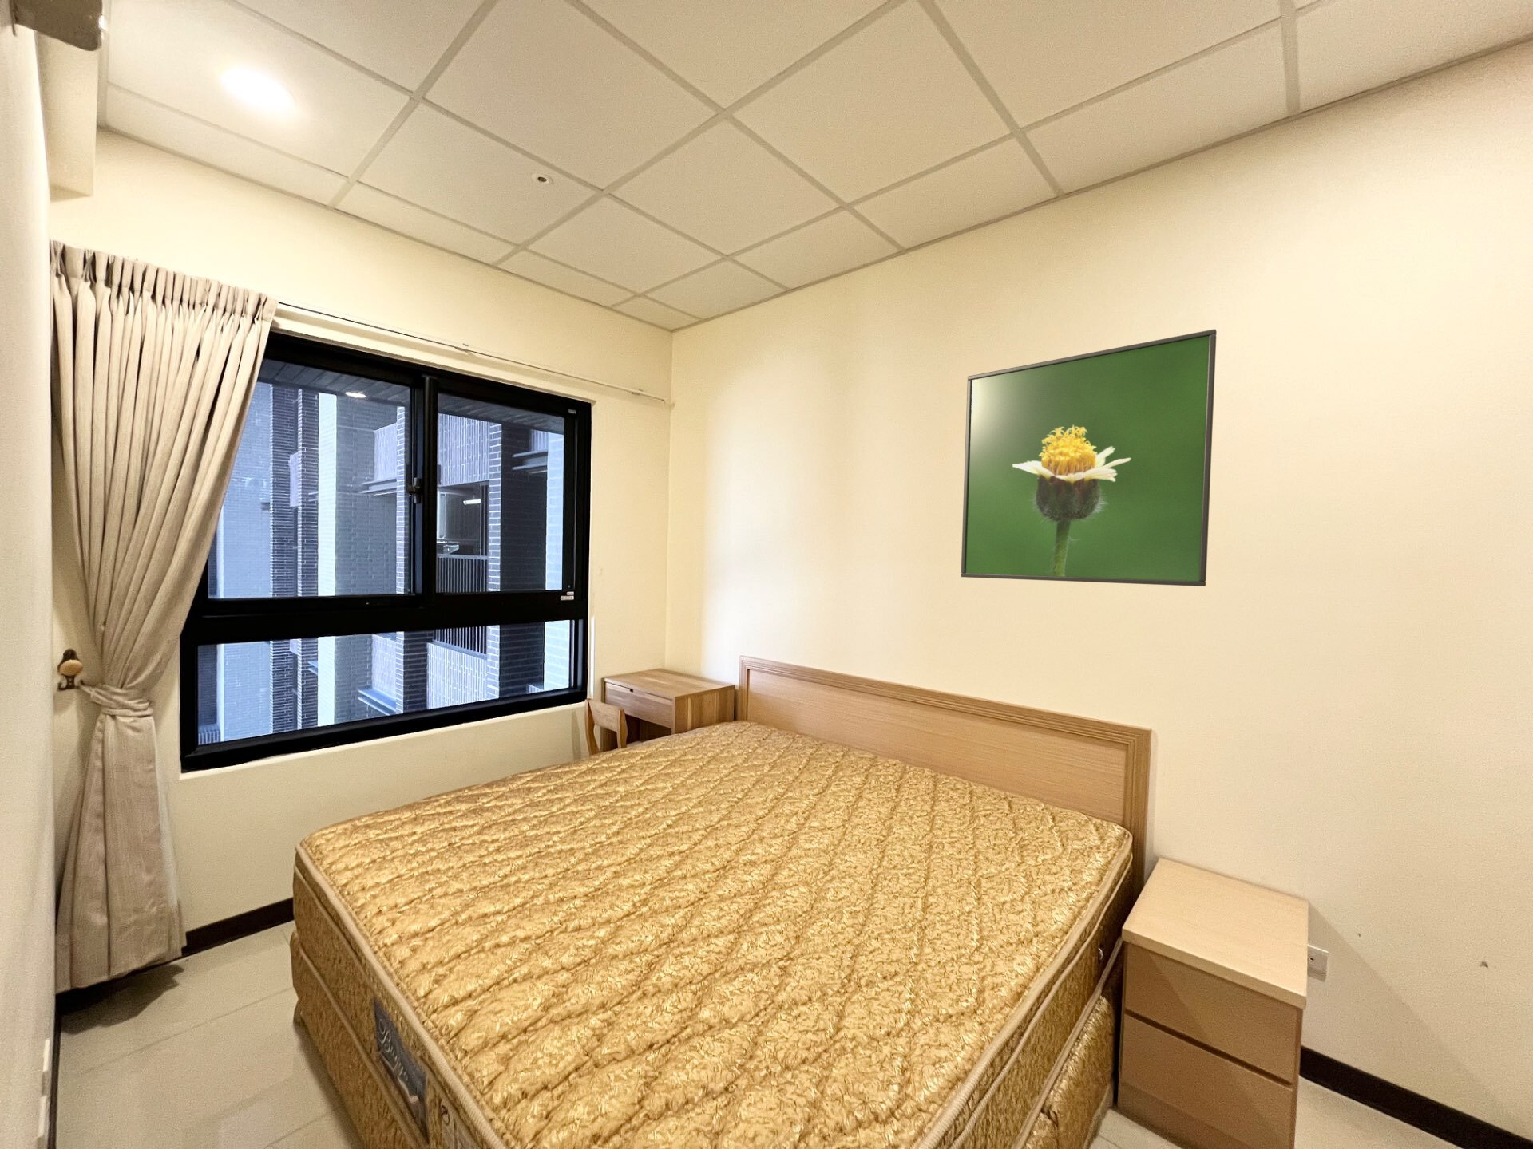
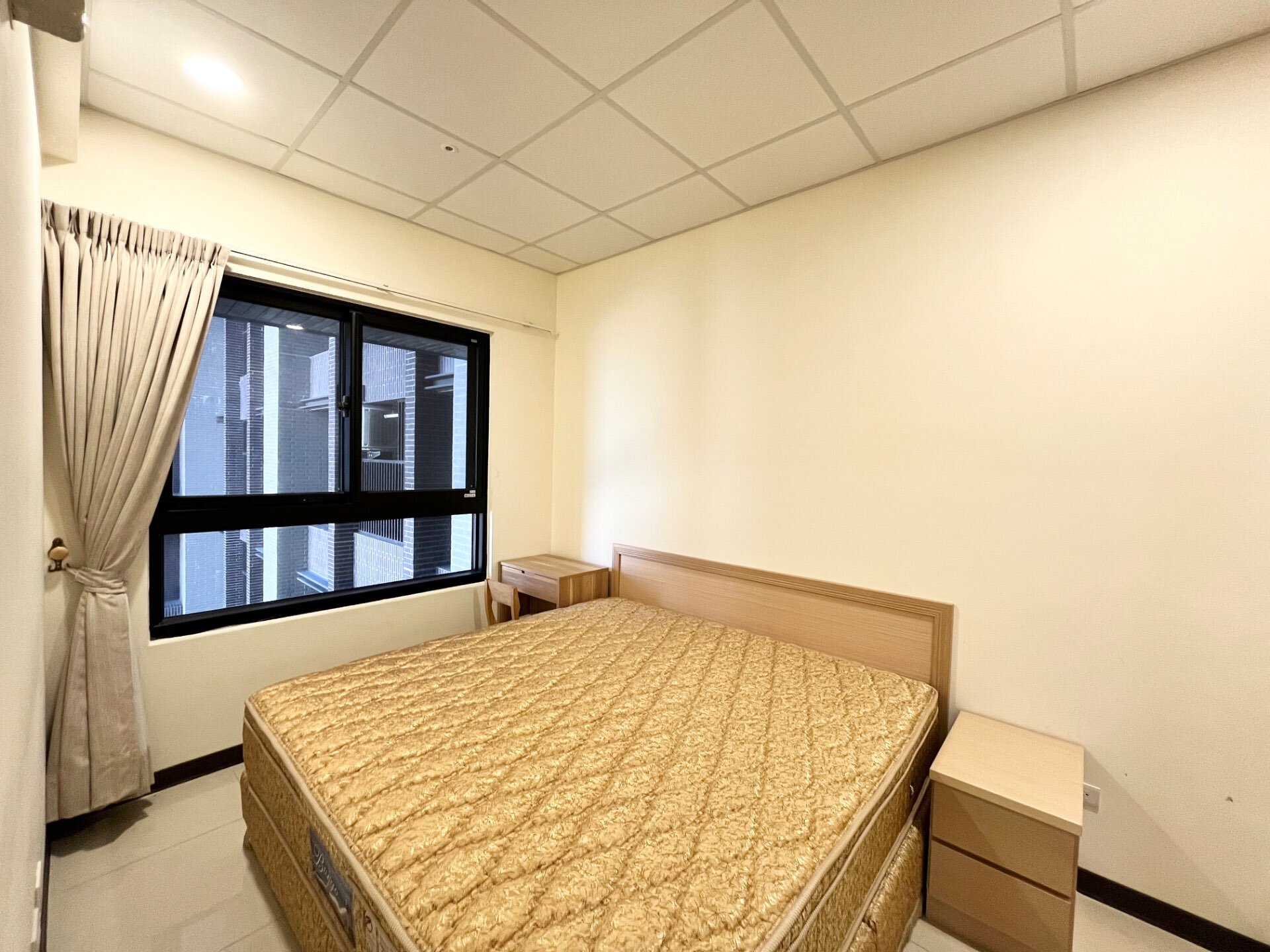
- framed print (1072, 468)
